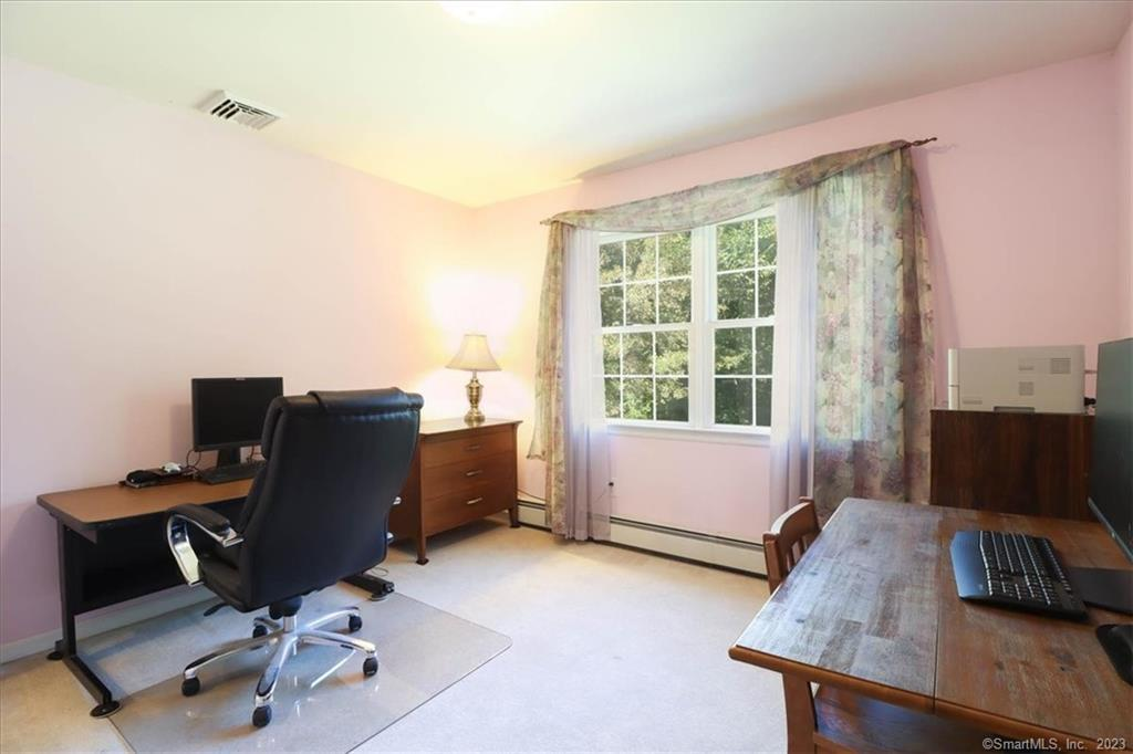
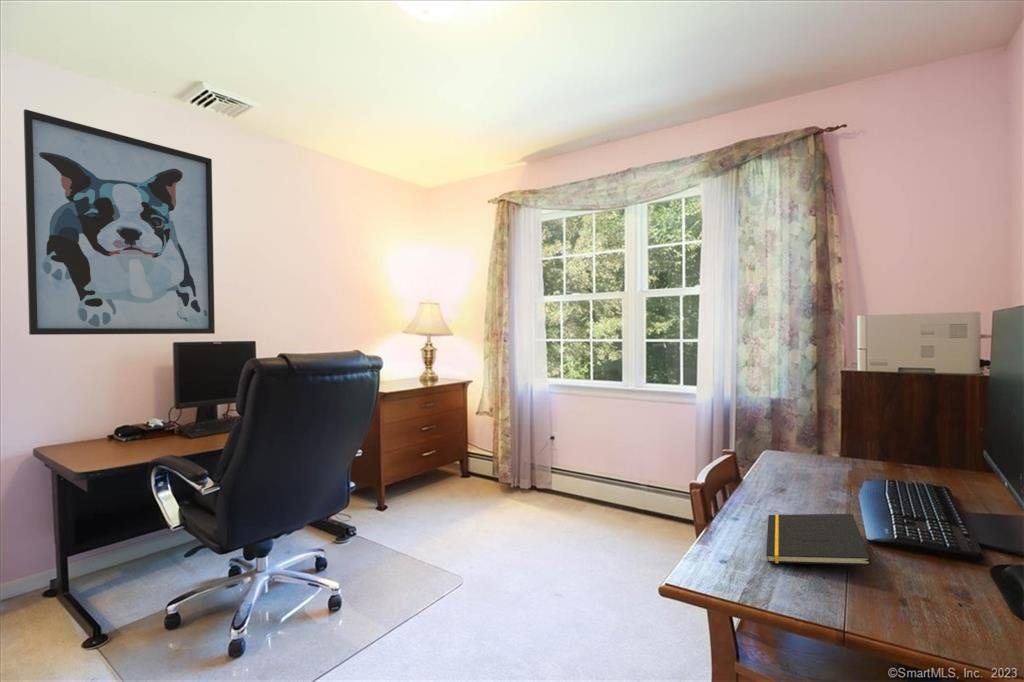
+ notepad (812, 536)
+ wall art (131, 236)
